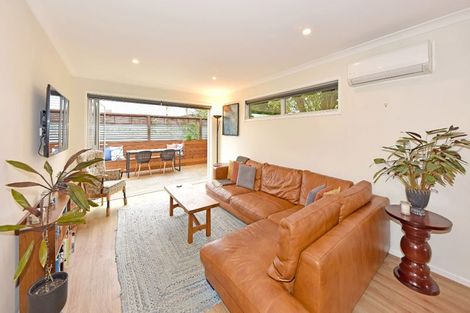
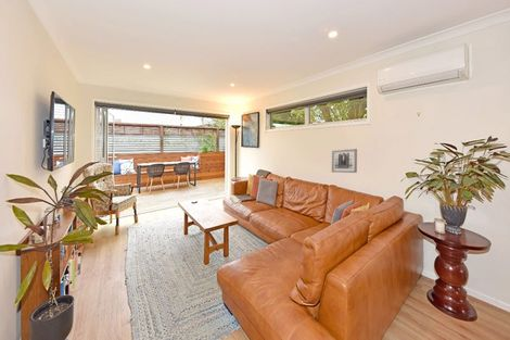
+ wall art (343, 161)
